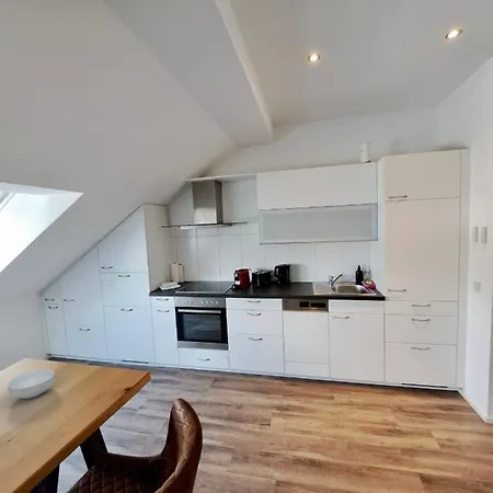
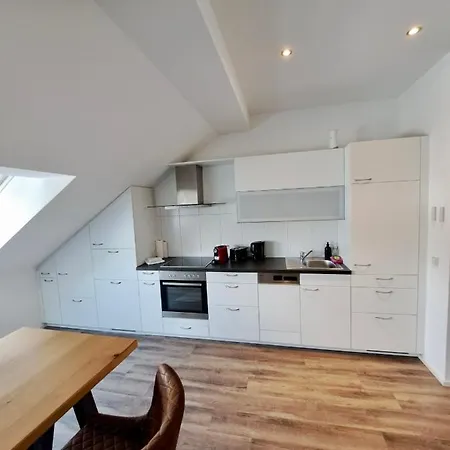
- cereal bowl (32, 386)
